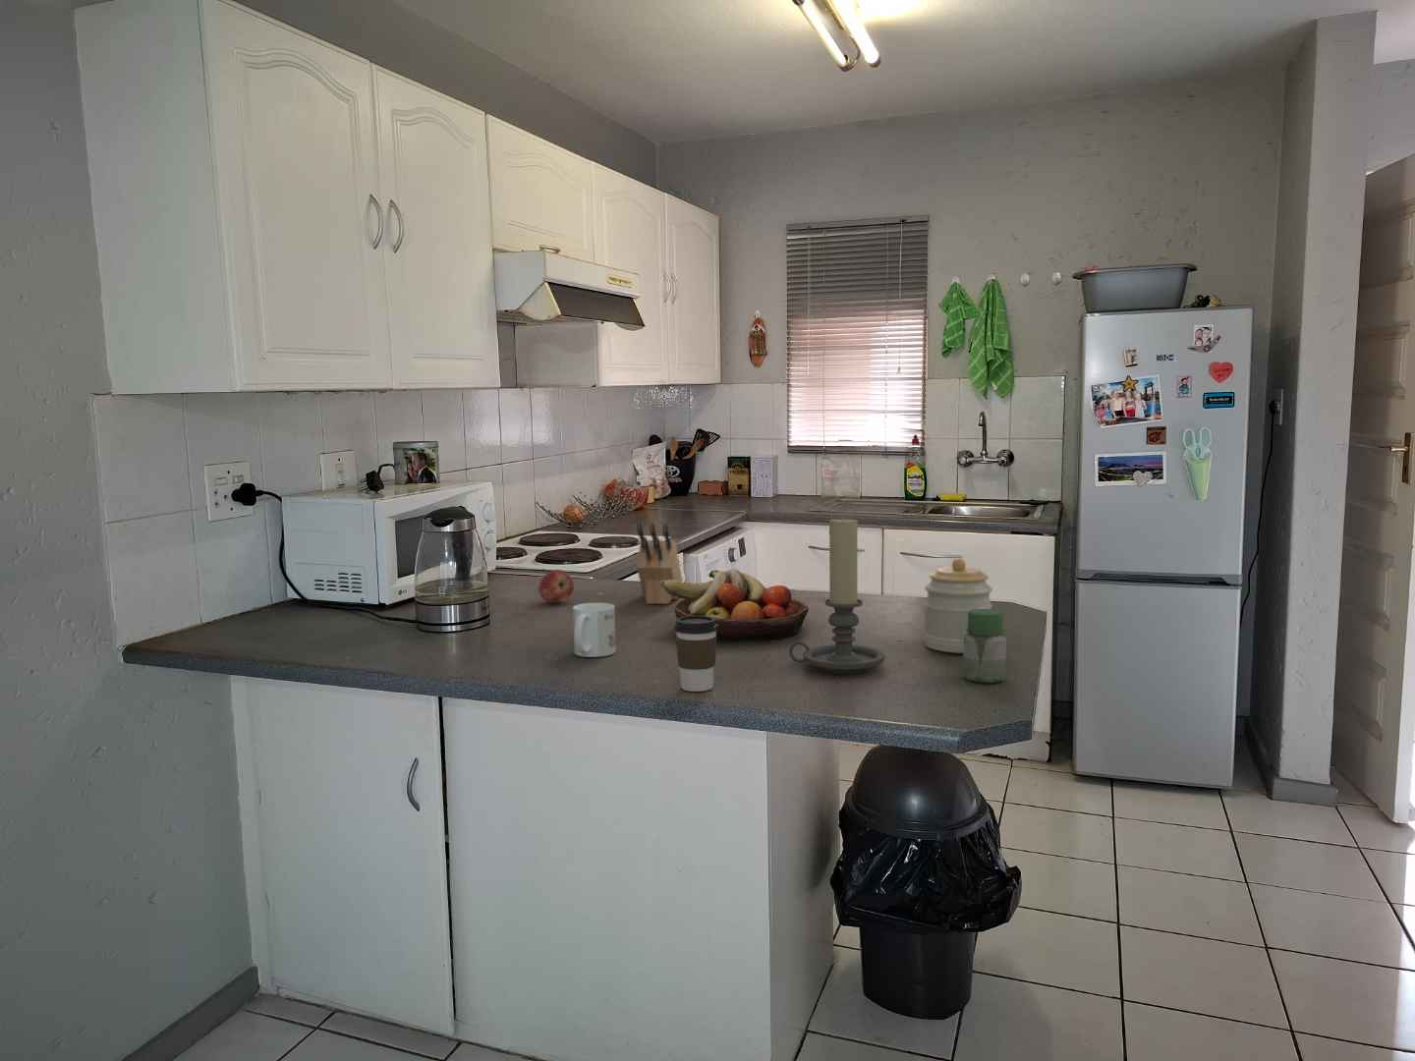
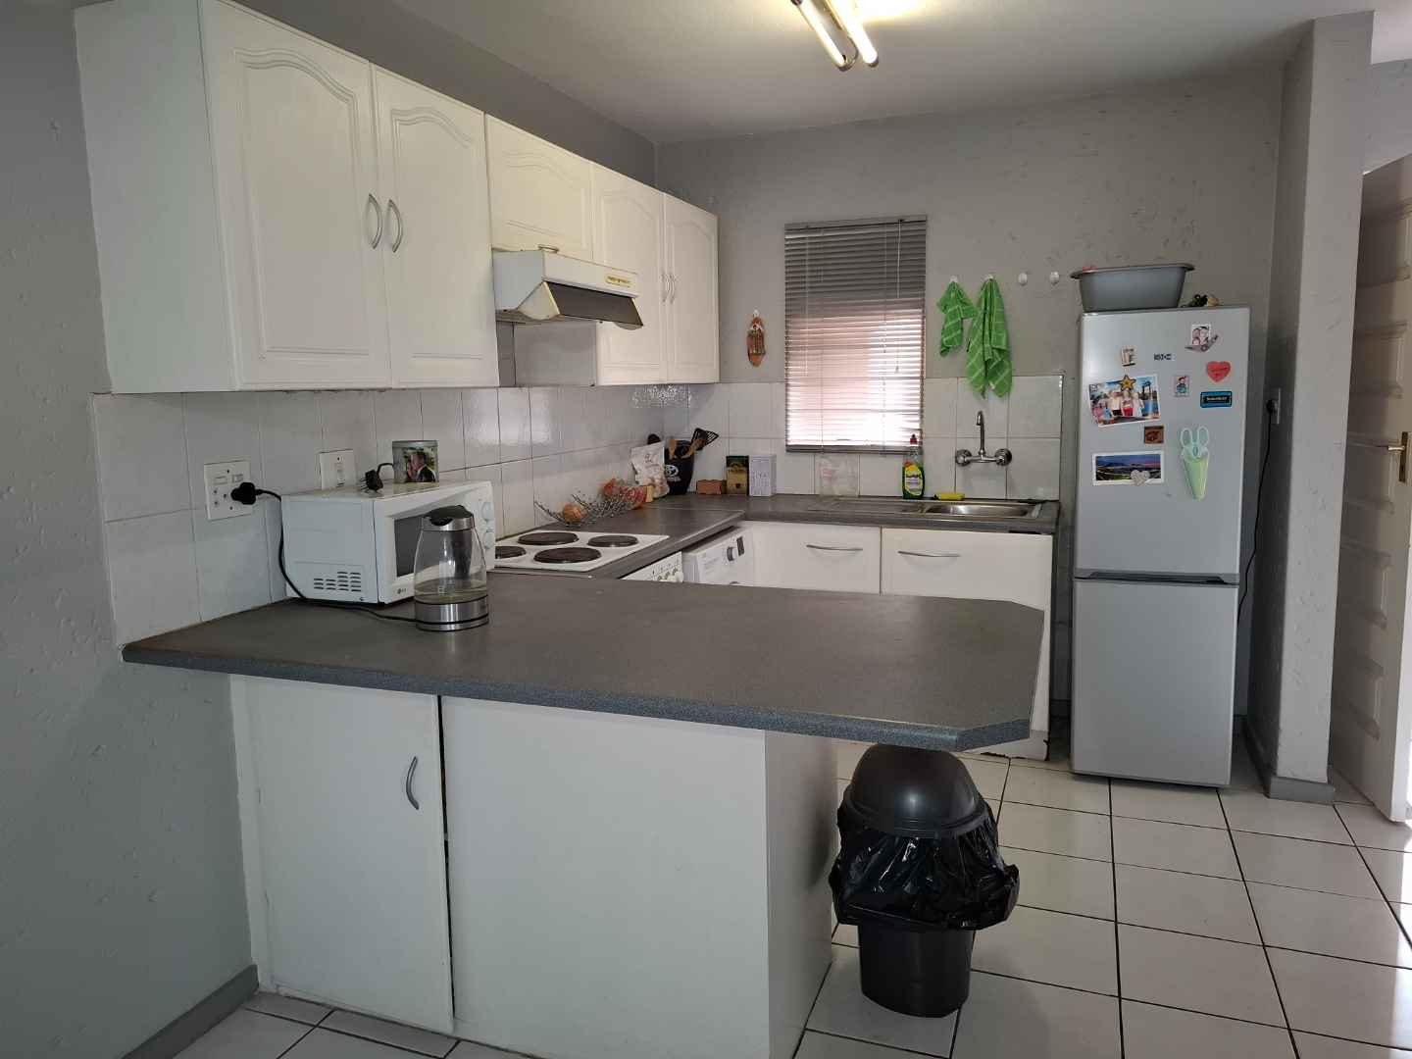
- candle holder (836, 592)
- mug (589, 631)
- jar (985, 644)
- apple (555, 585)
- jar (958, 602)
- fruit bowl (740, 601)
- knife block (660, 558)
- coffee cup (695, 653)
